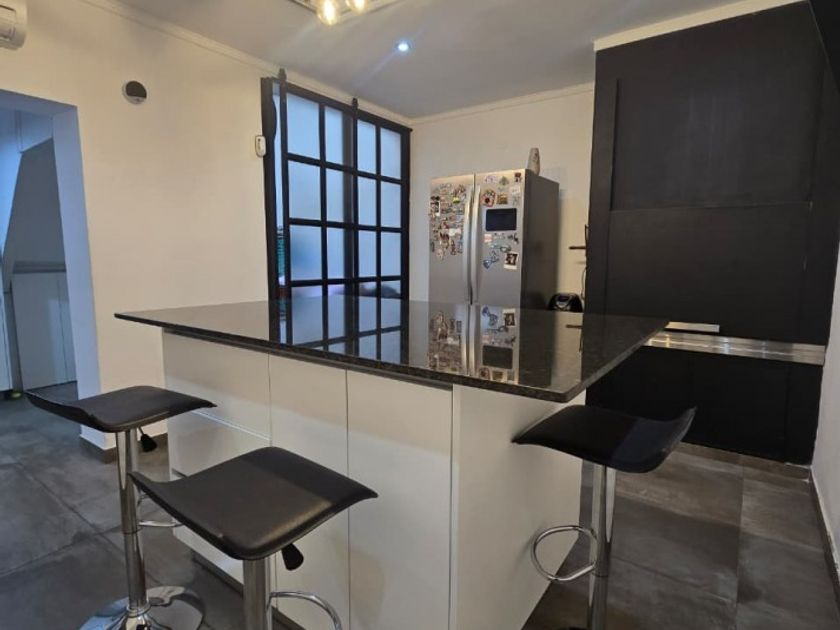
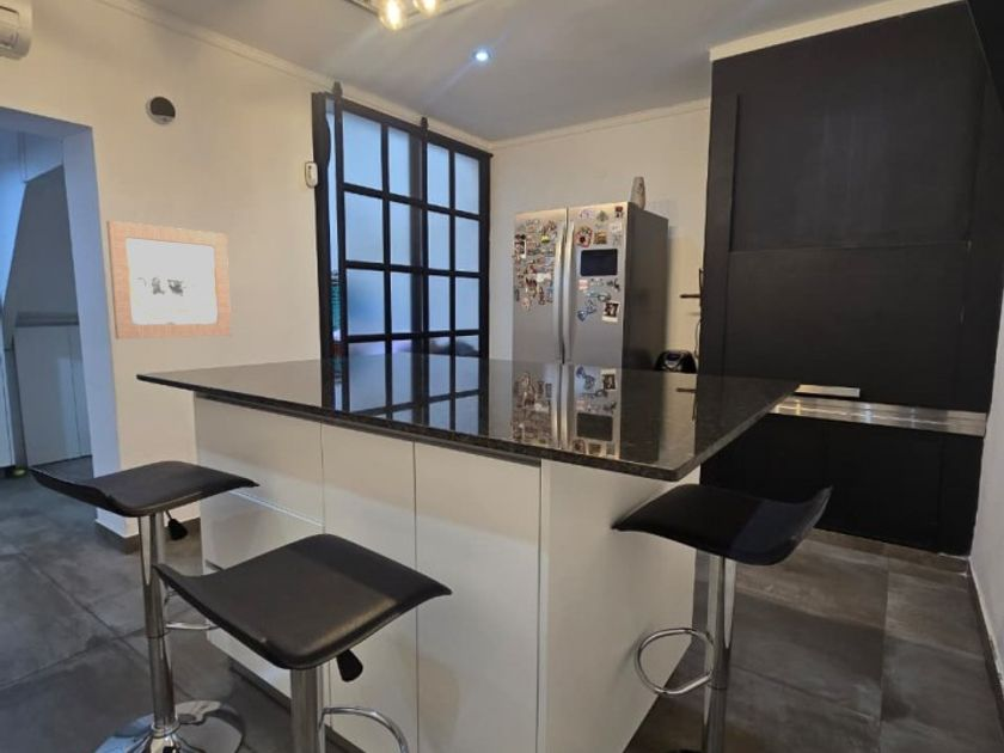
+ wall art (173, 283)
